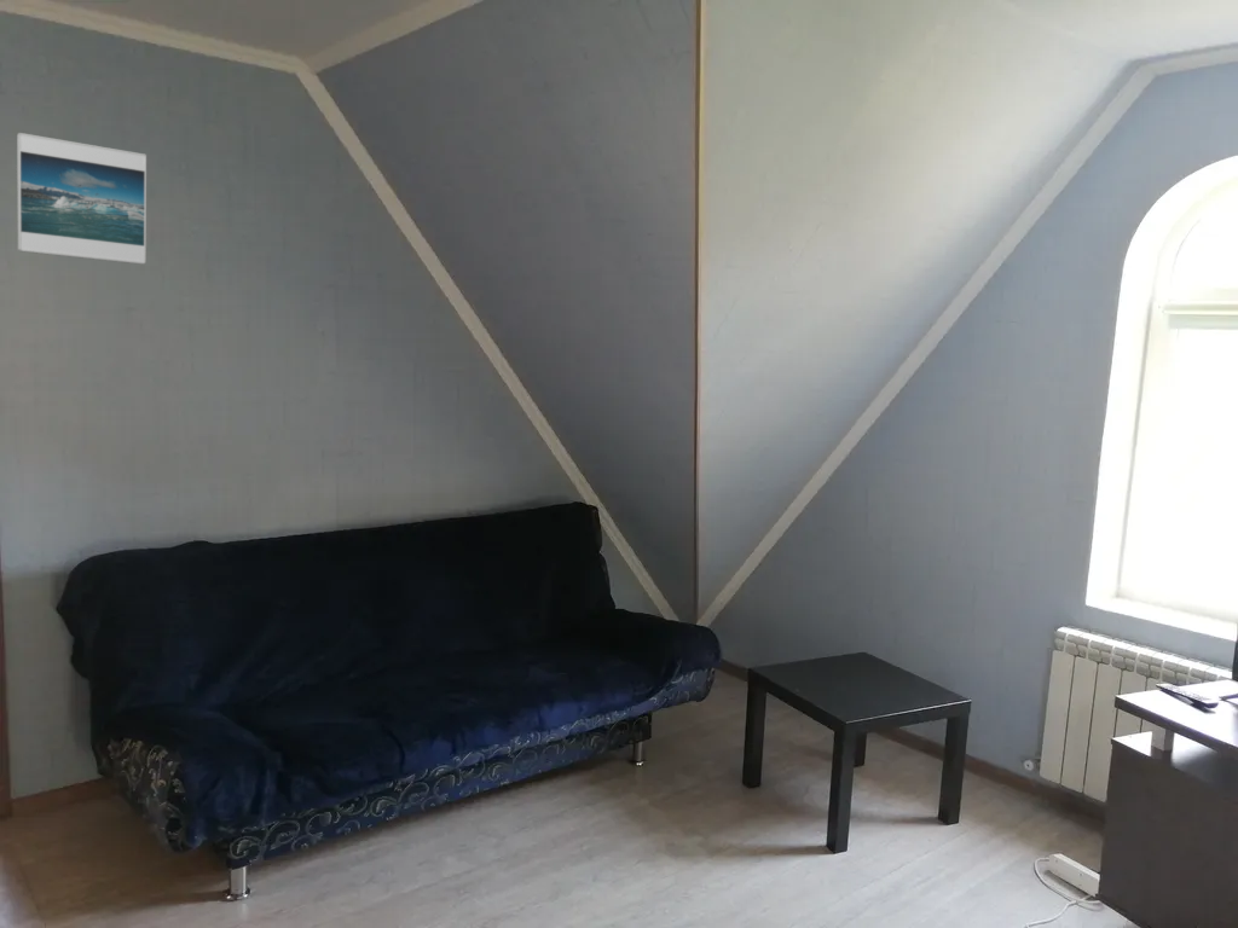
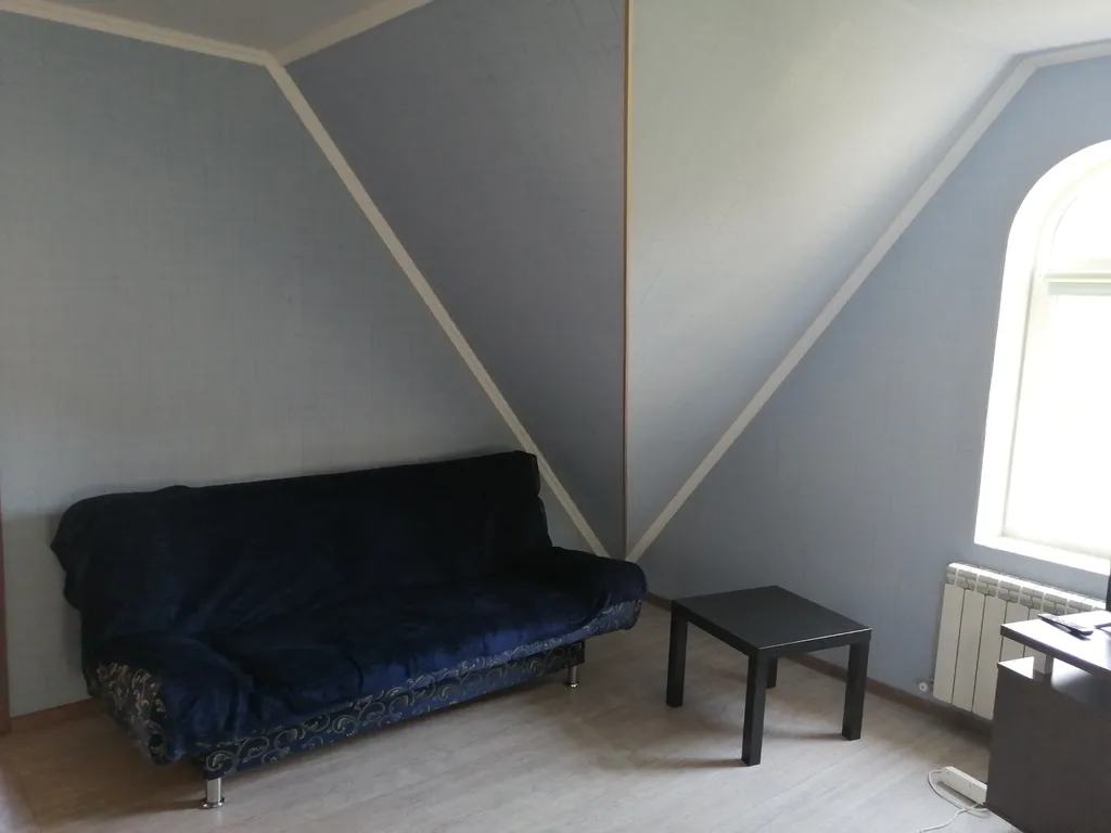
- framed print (83, 201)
